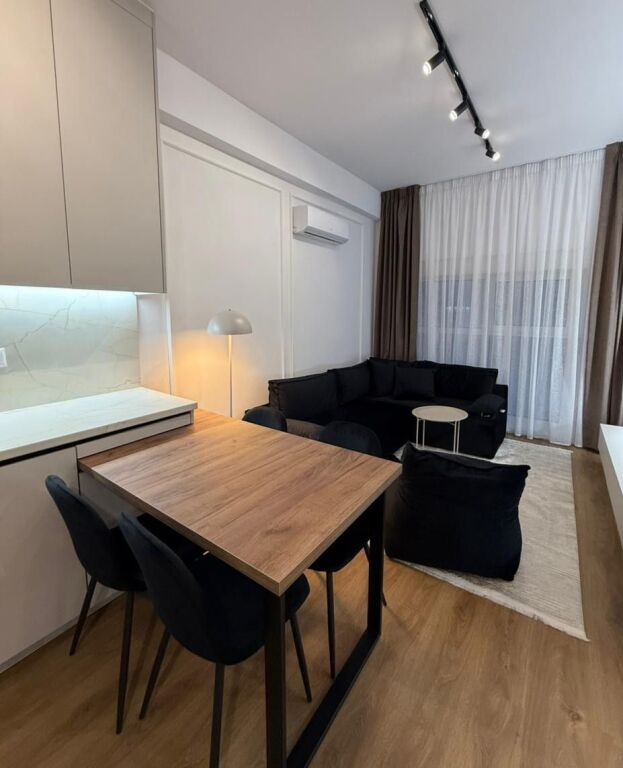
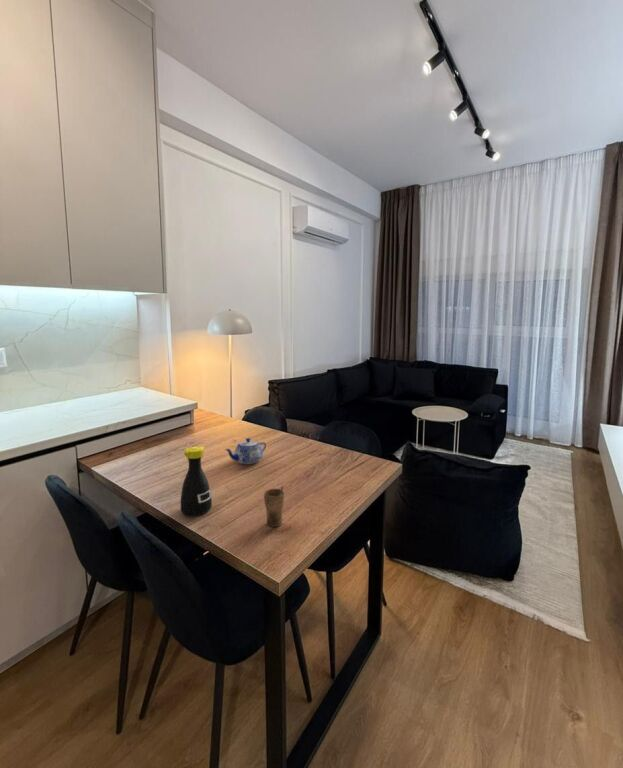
+ cup (274, 504)
+ teapot (246, 450)
+ bottle (195, 479)
